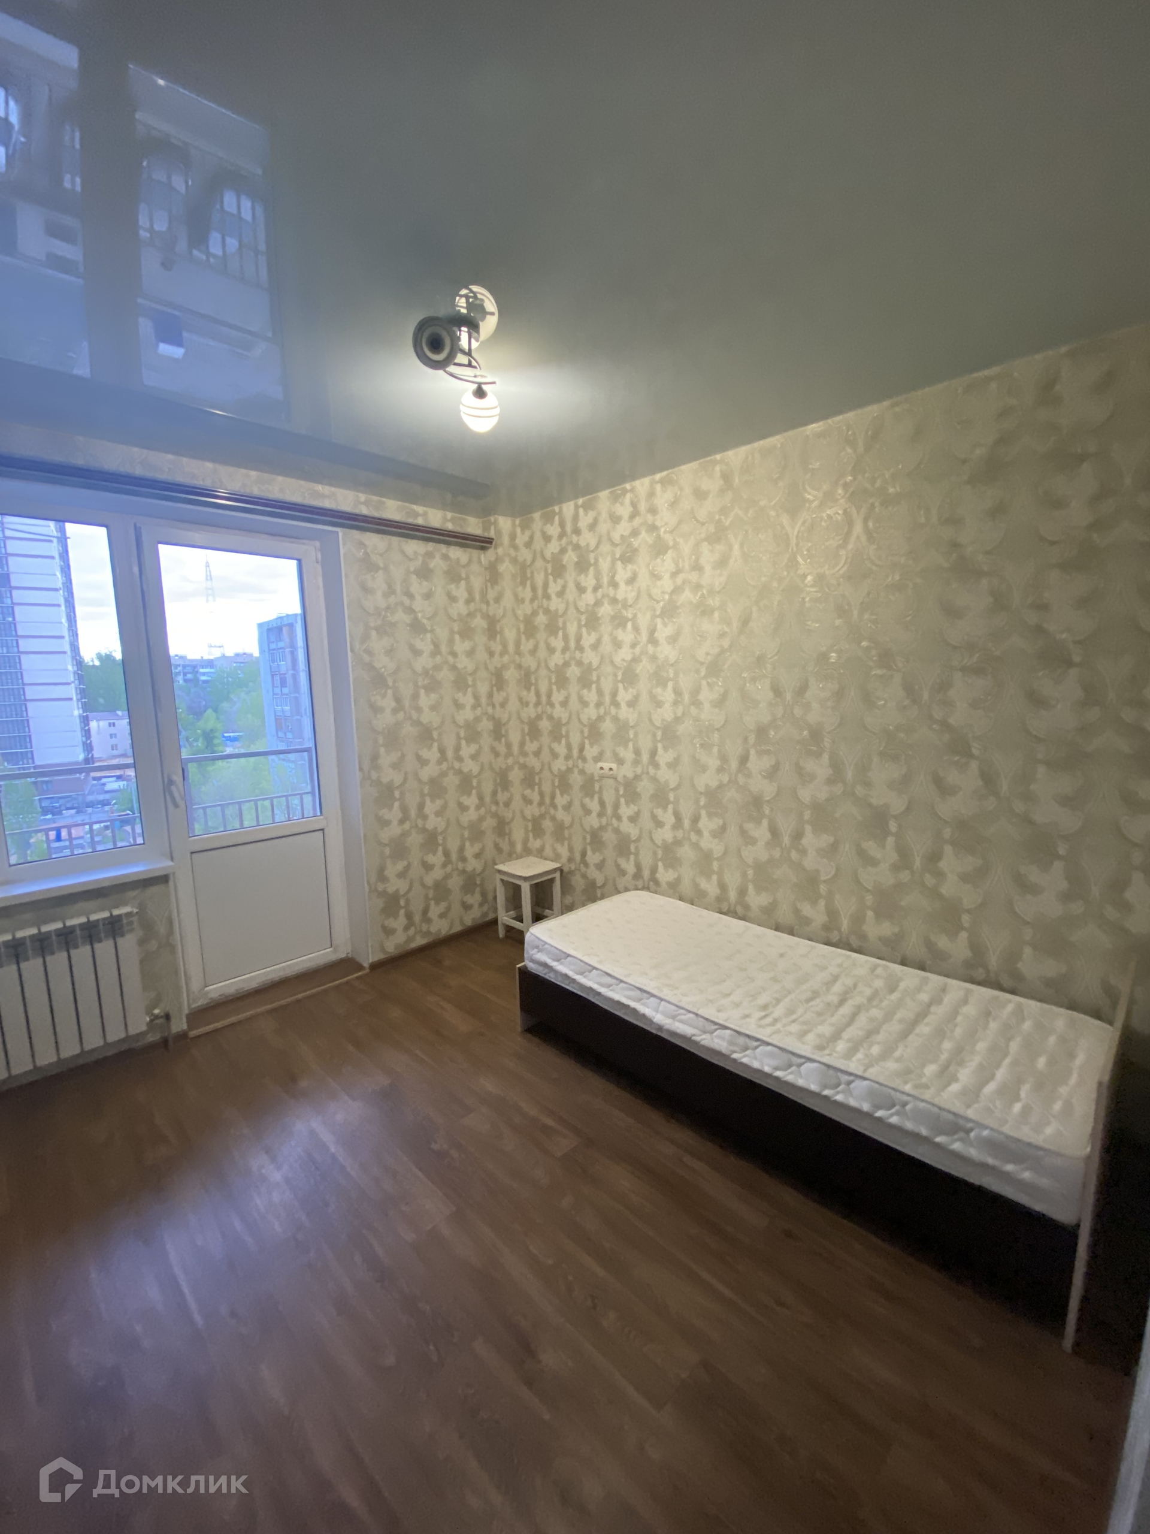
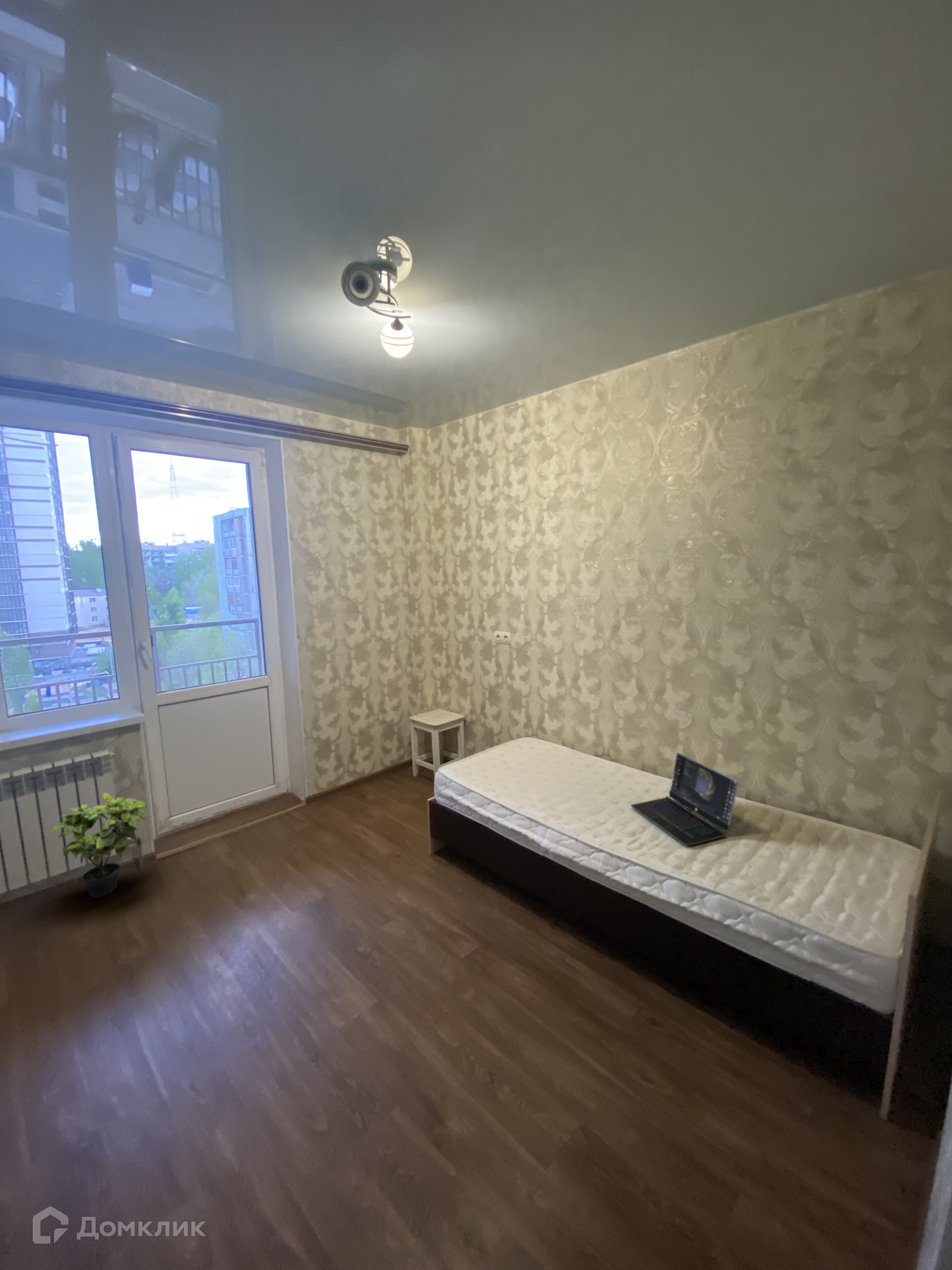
+ potted plant (105, 843)
+ laptop (681, 795)
